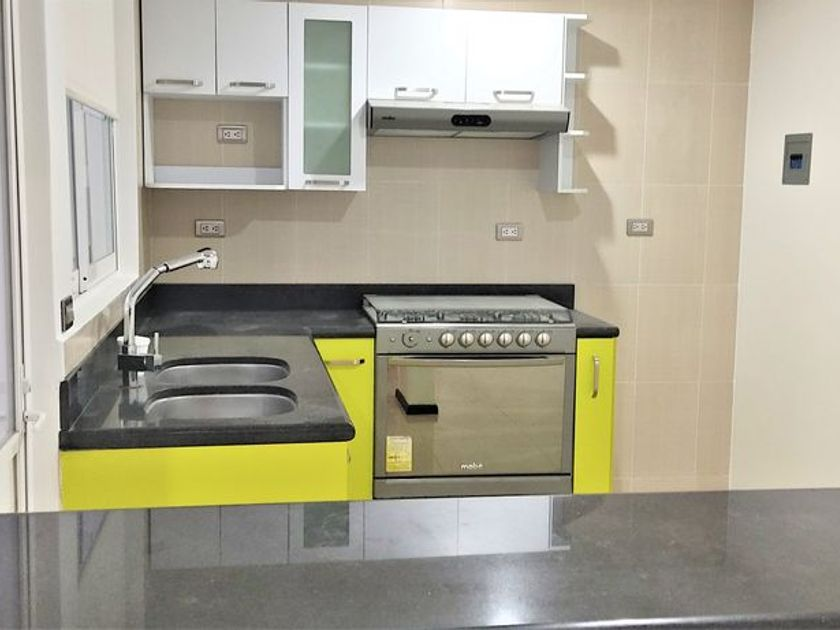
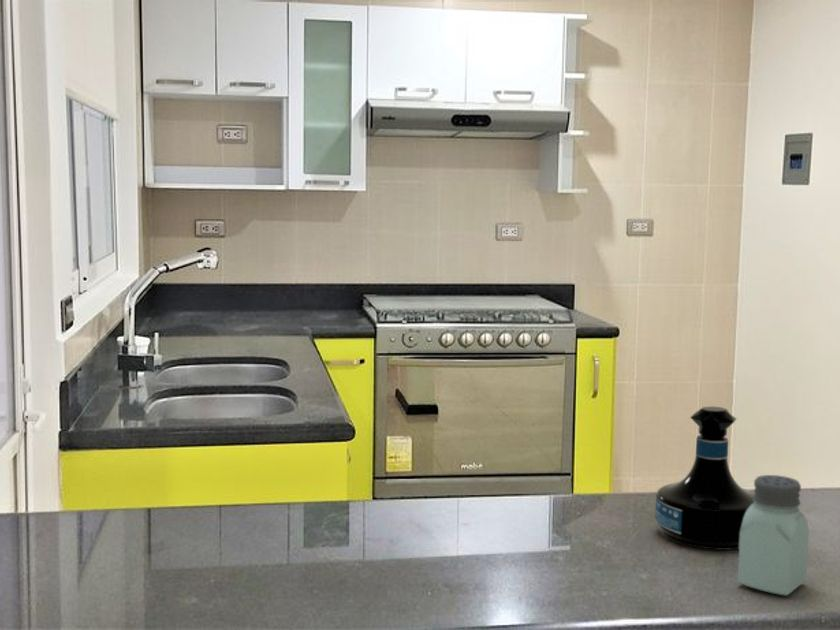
+ saltshaker (774, 532)
+ tequila bottle (710, 471)
